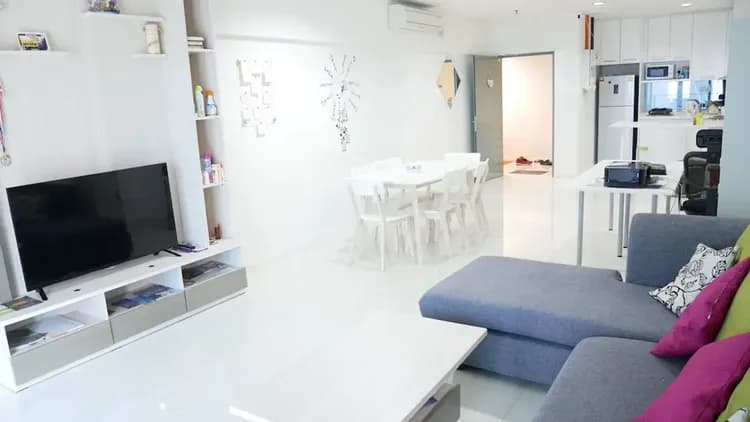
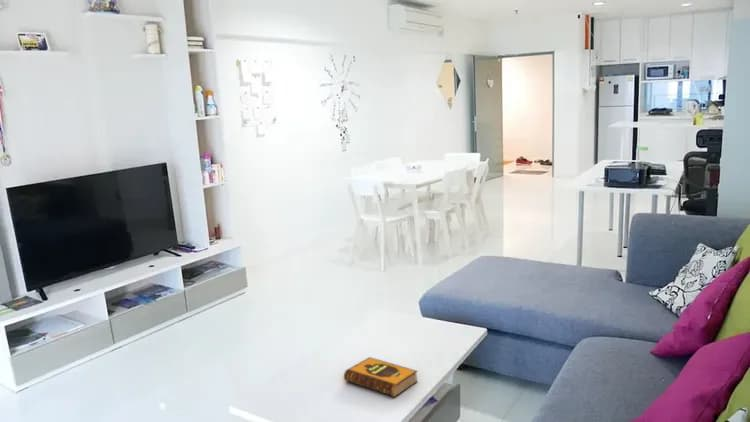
+ hardback book (380, 376)
